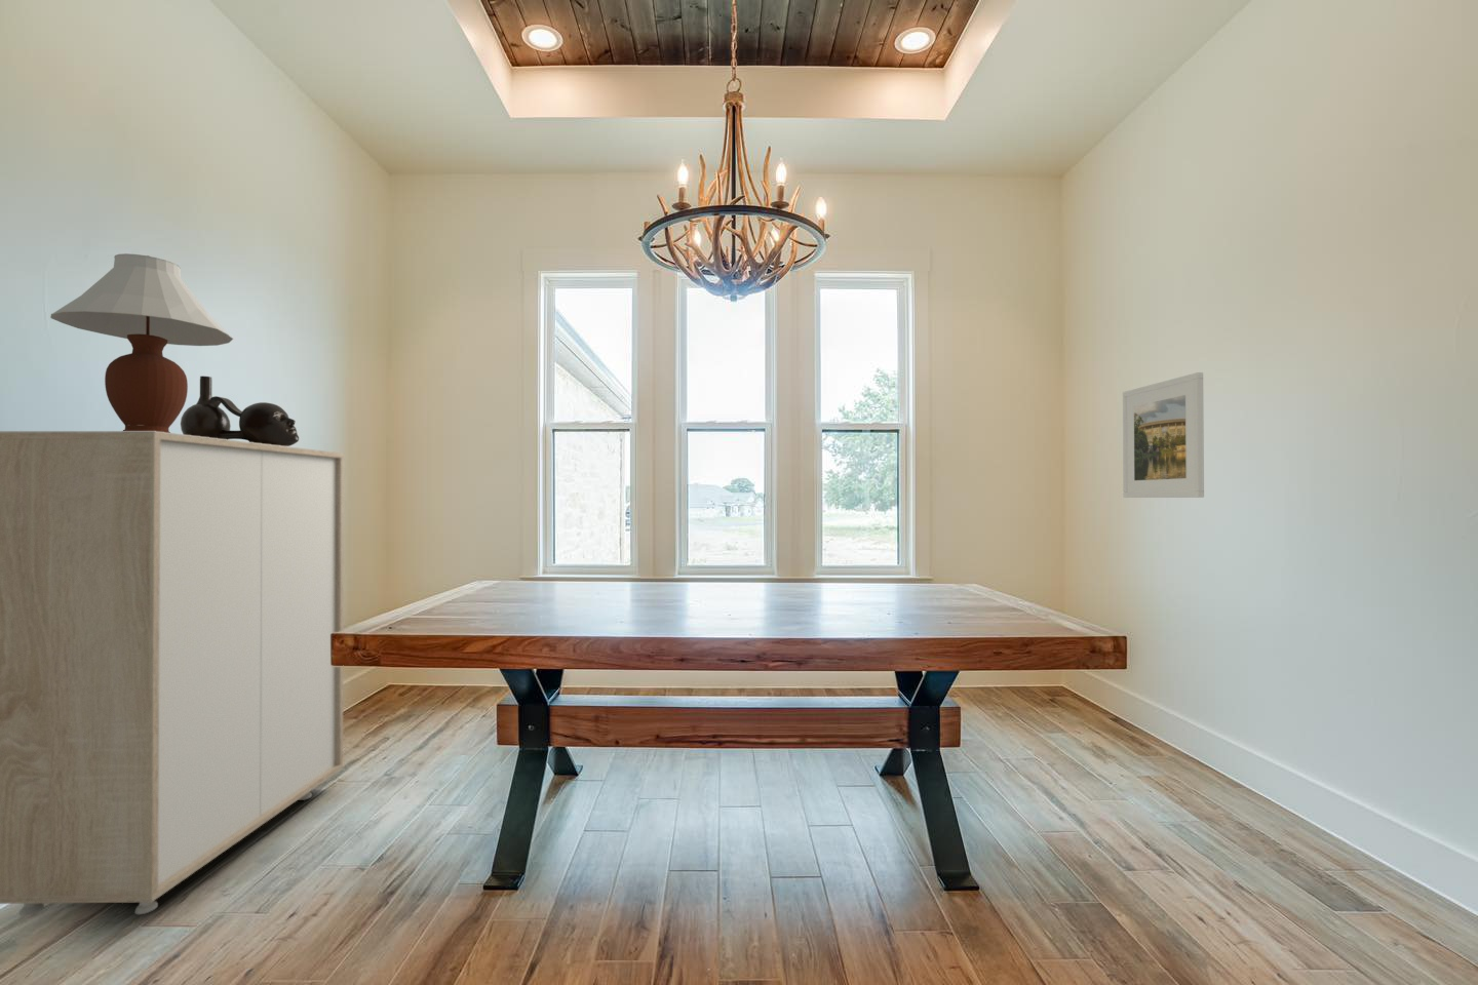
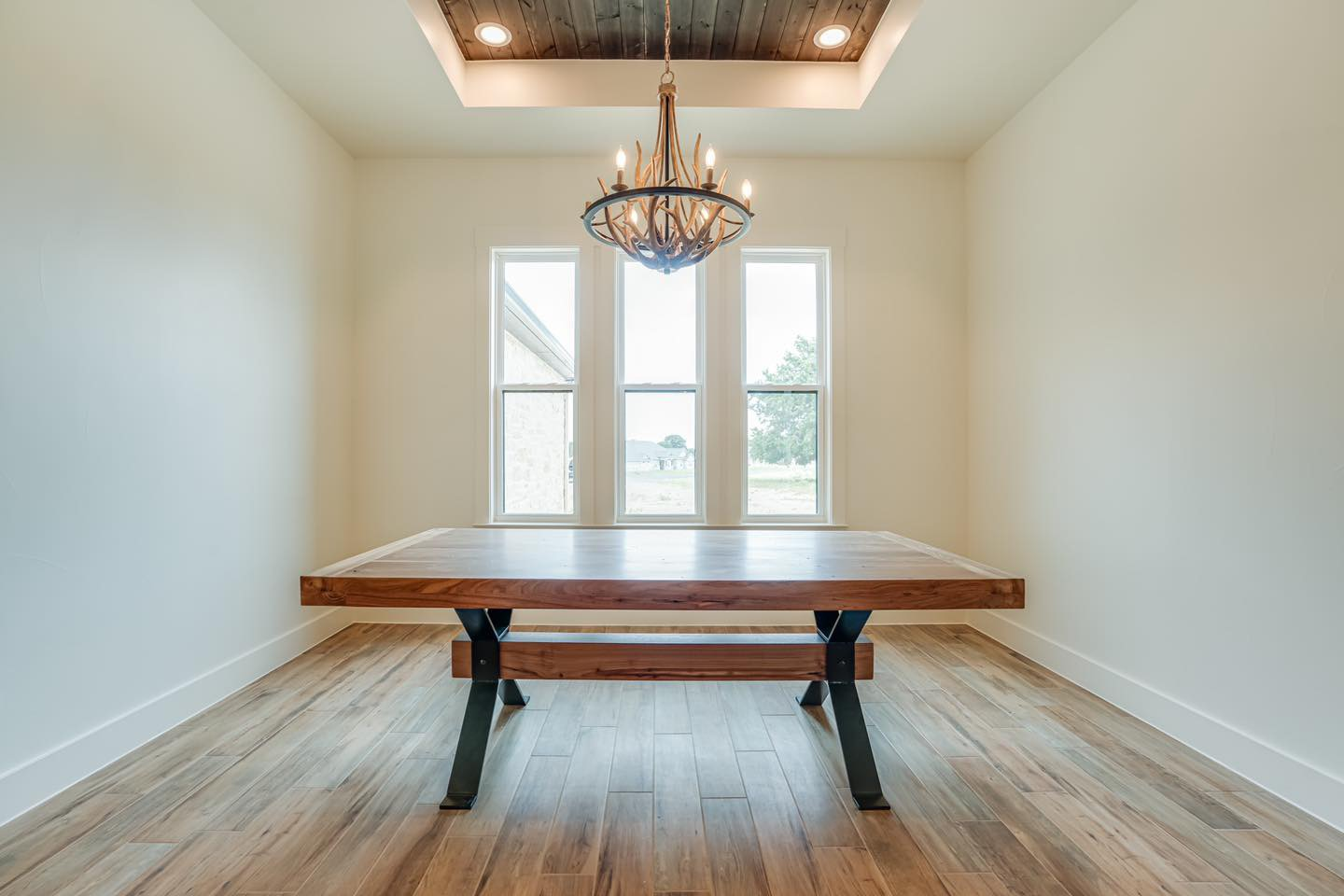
- decorative vase (241, 411)
- table lamp (147, 346)
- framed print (1159, 440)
- storage cabinet (186, 643)
